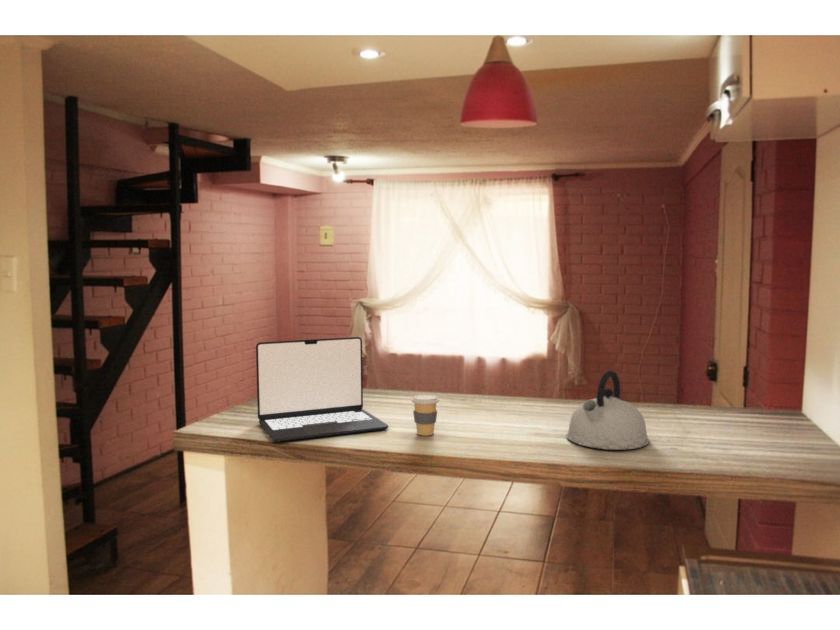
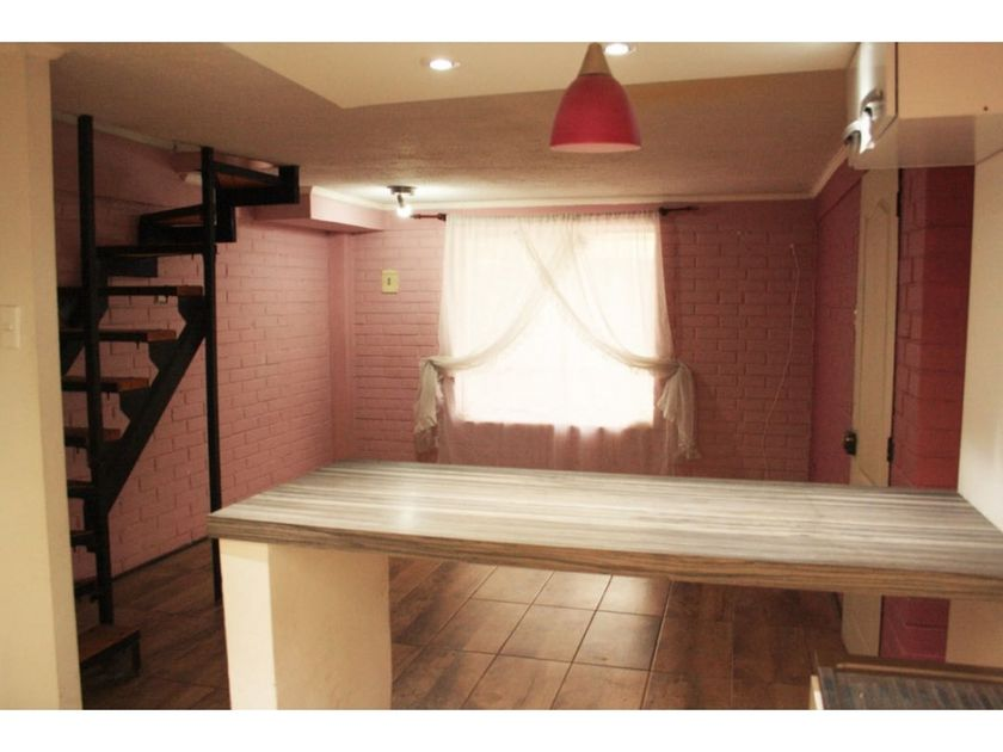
- laptop (321, 385)
- kettle (606, 405)
- coffee cup (425, 415)
